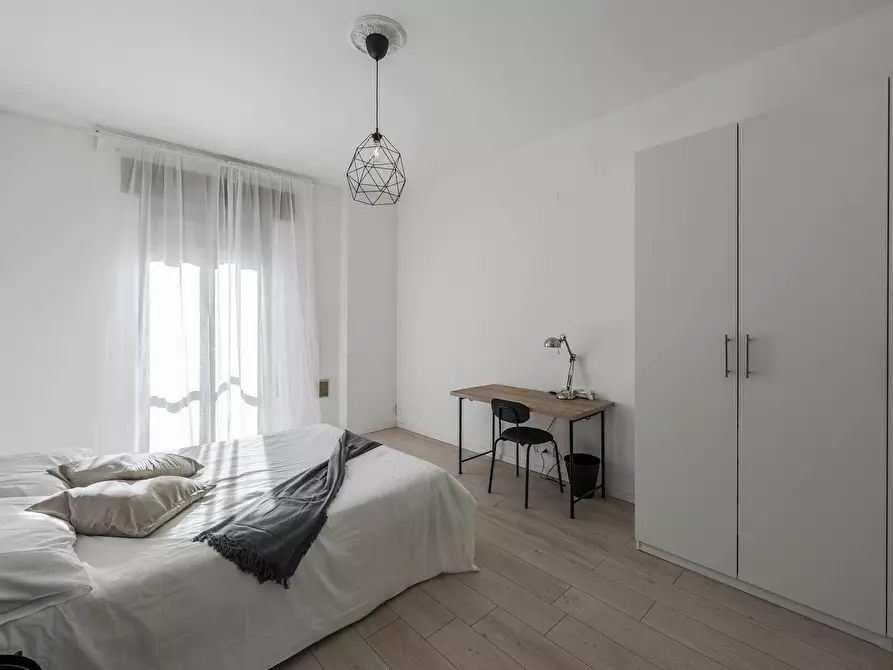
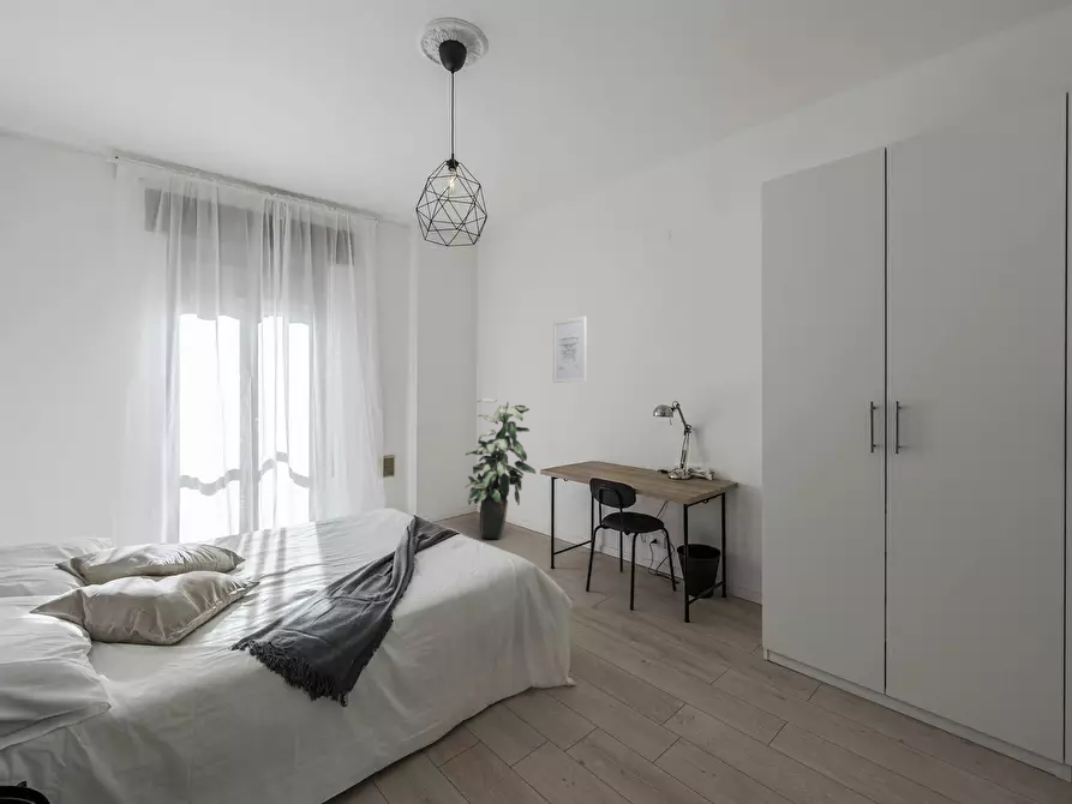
+ indoor plant (496, 467)
+ wall art (568, 350)
